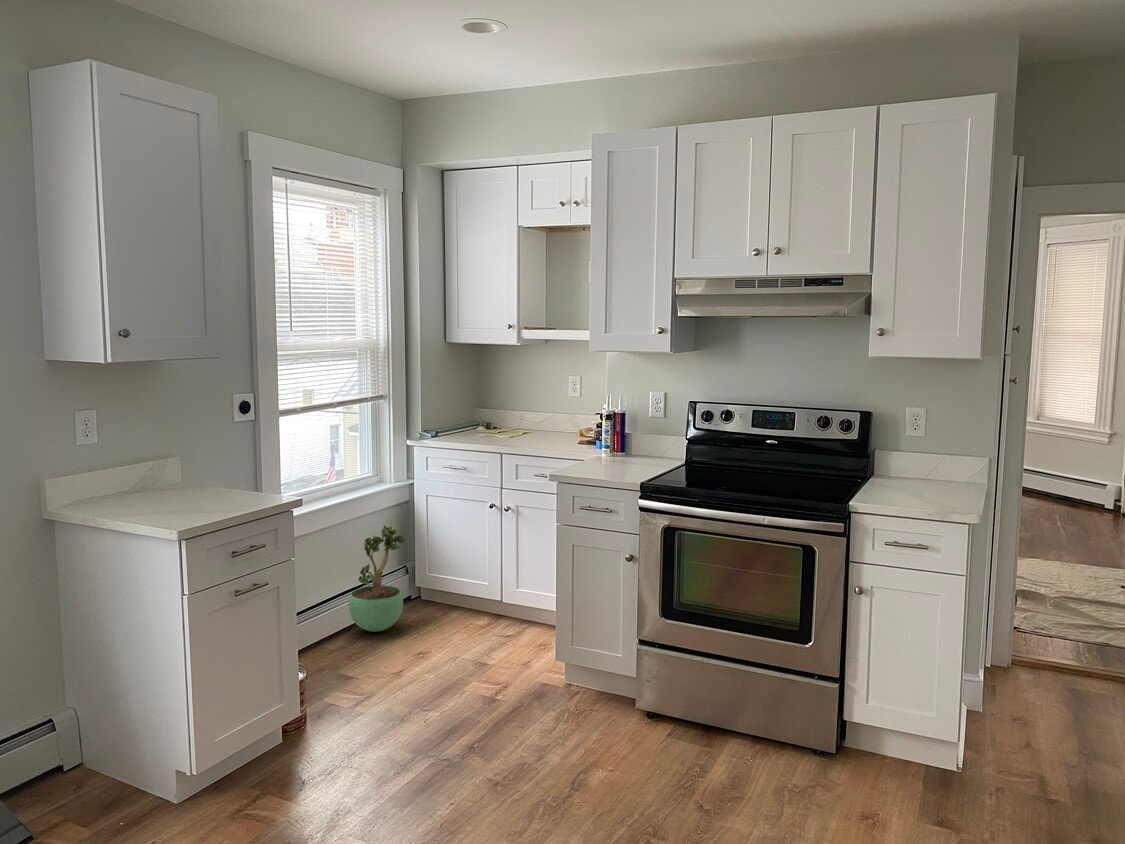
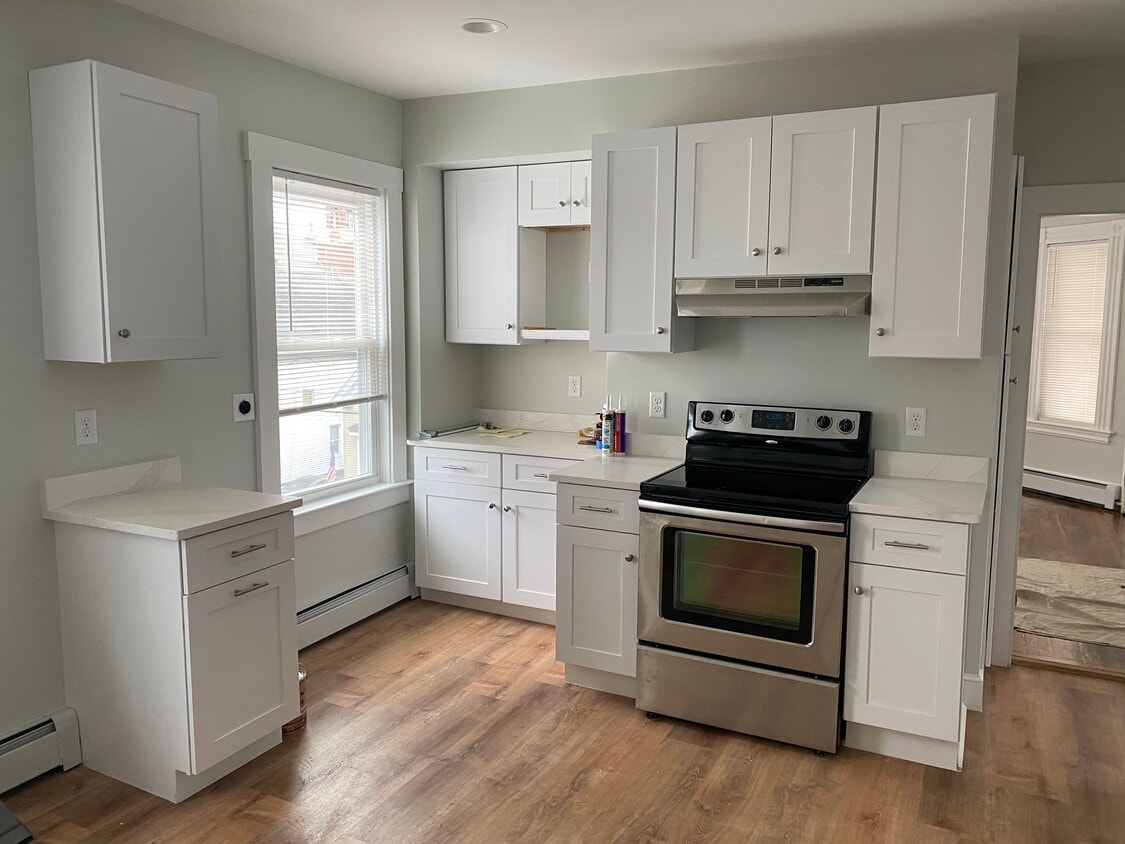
- potted plant (377, 577)
